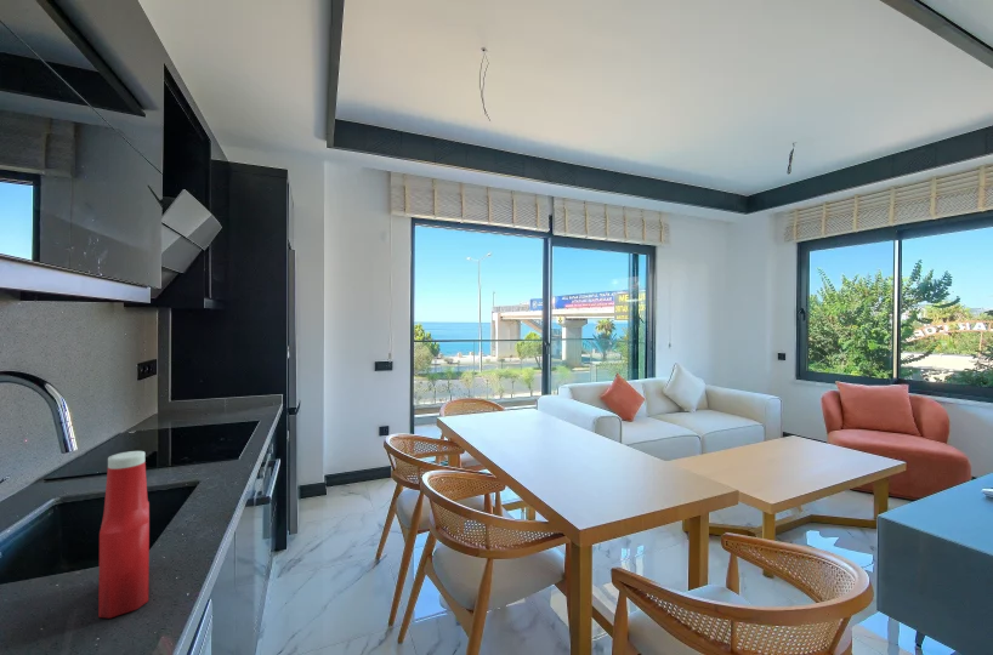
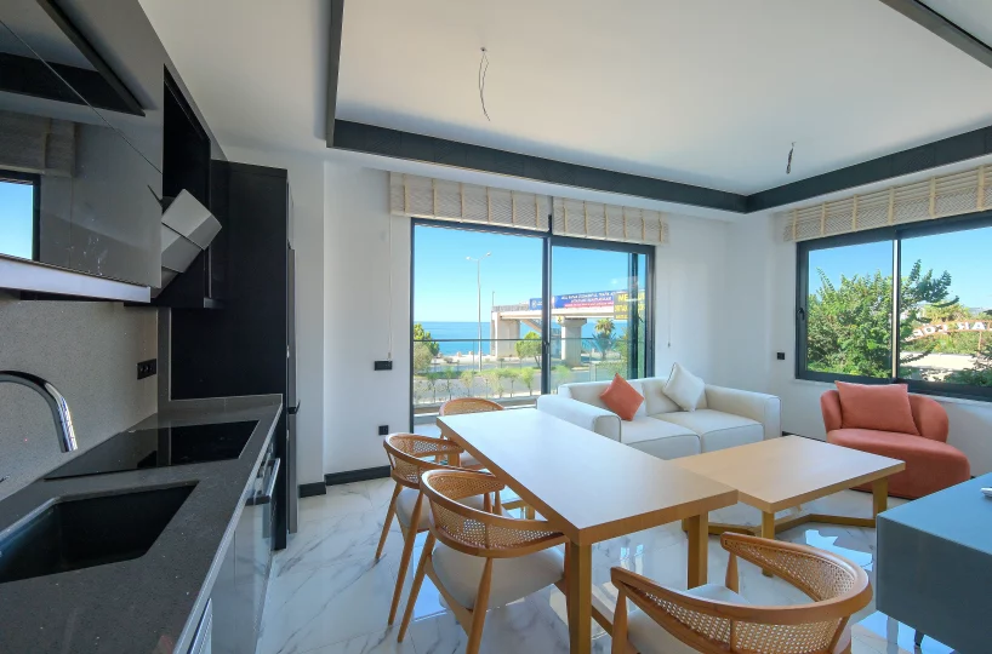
- soap bottle (126, 524)
